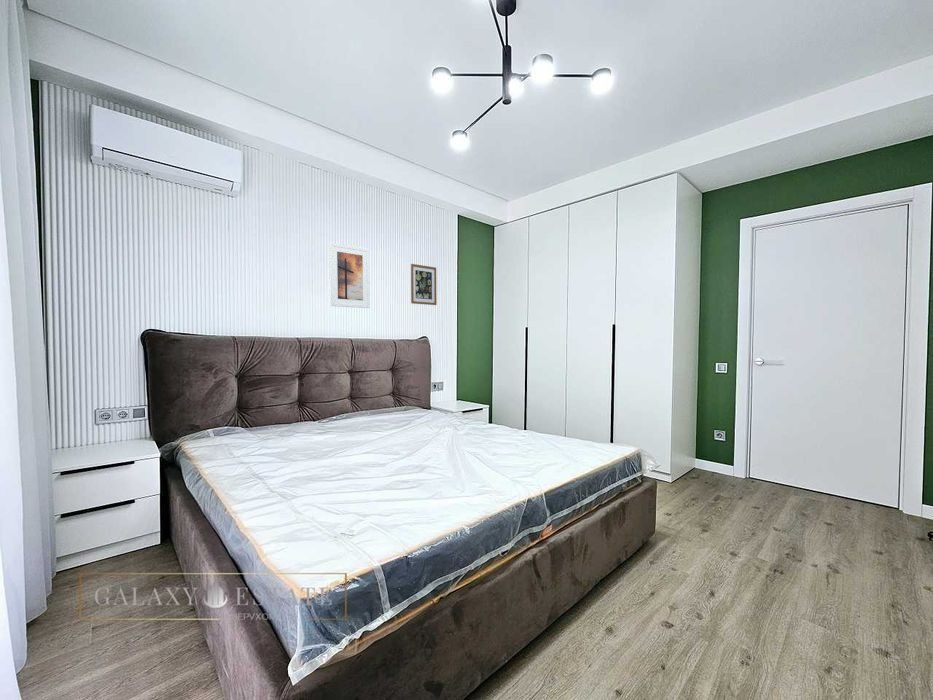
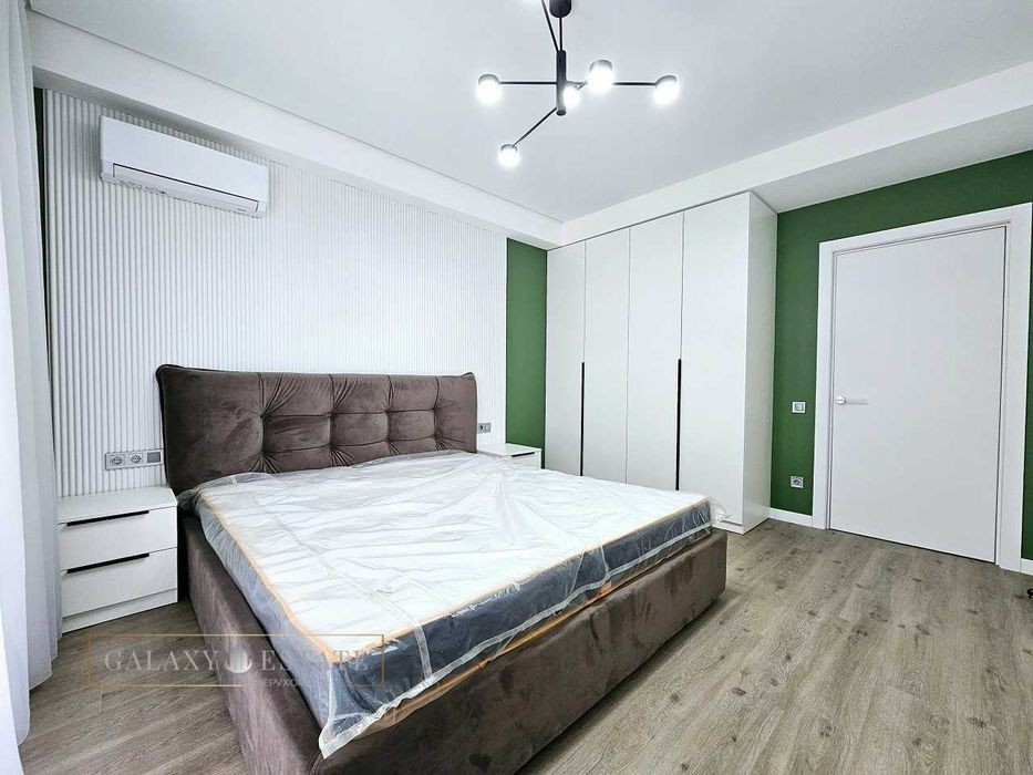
- wall art (424, 285)
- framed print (350, 276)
